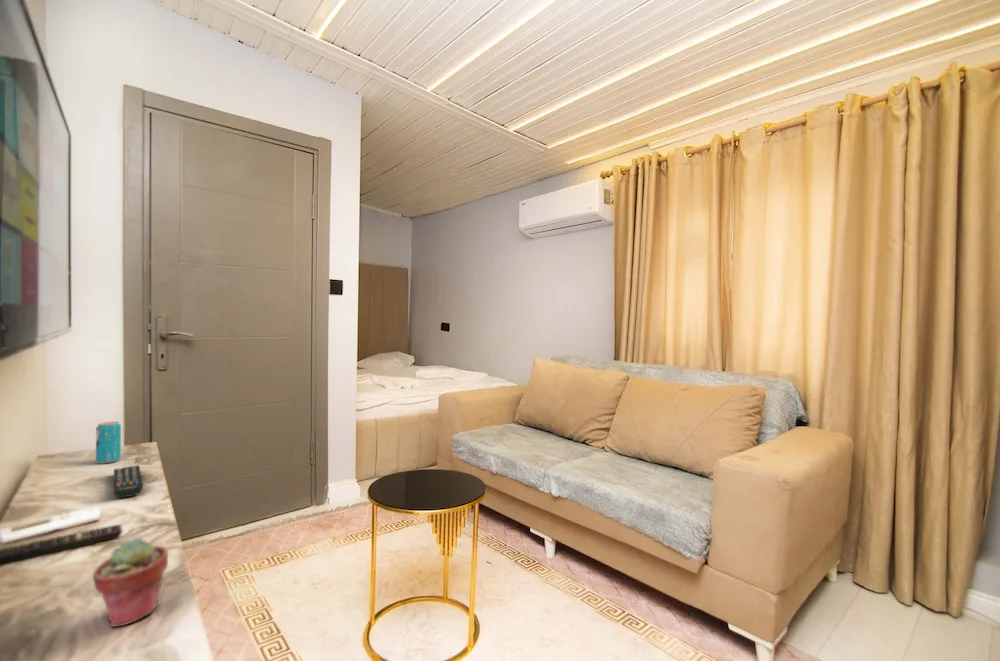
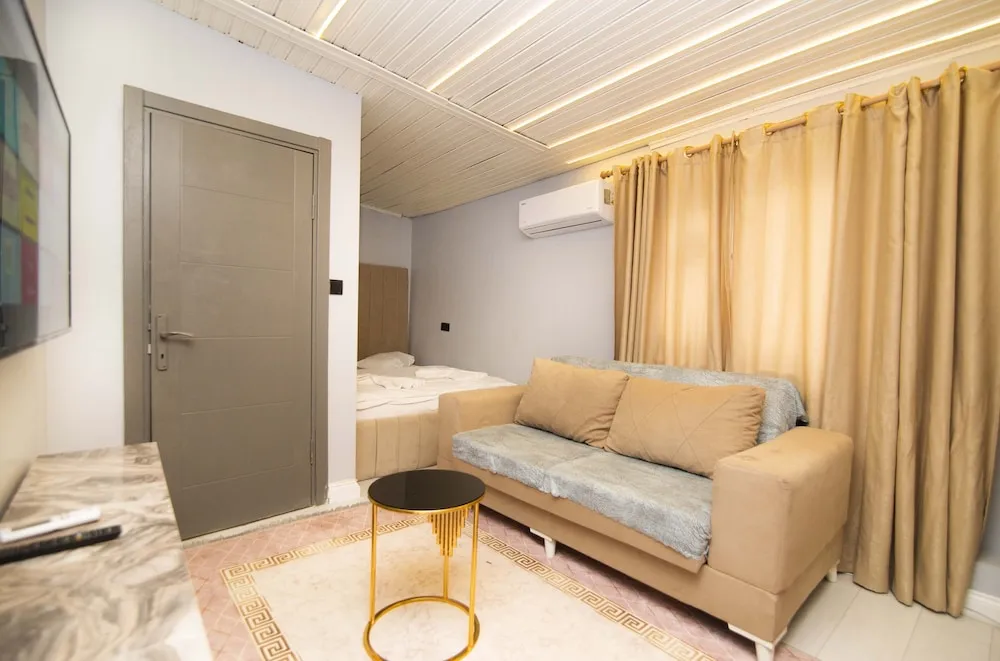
- potted succulent (132, 575)
- remote control (127, 480)
- beverage can (108, 442)
